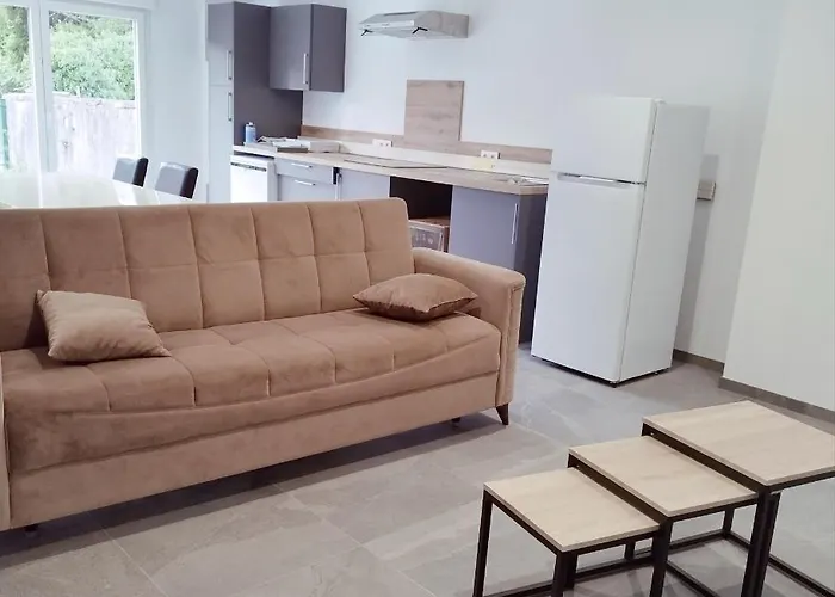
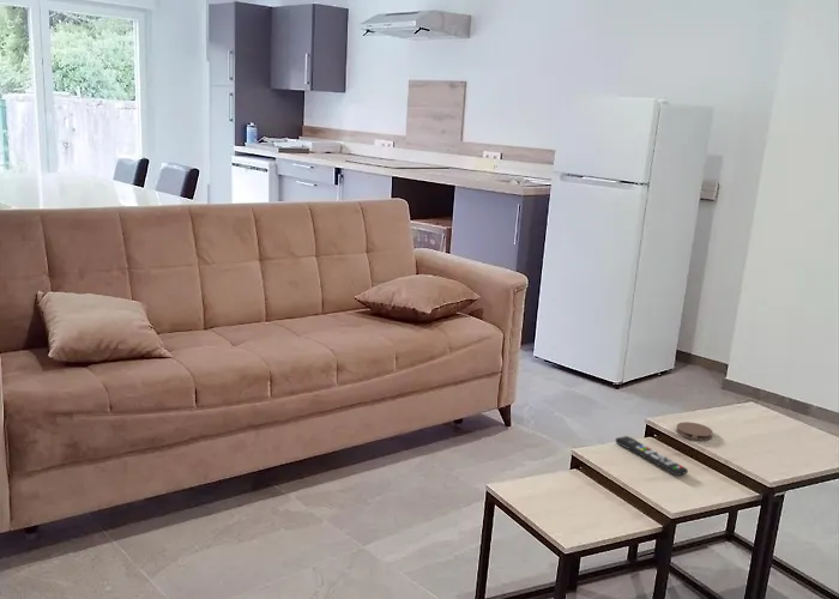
+ remote control (650, 454)
+ coaster (694, 430)
